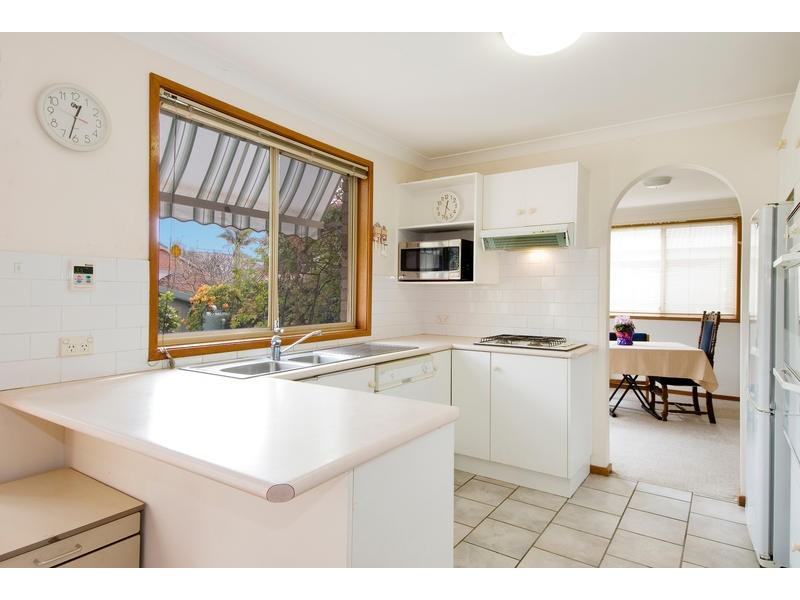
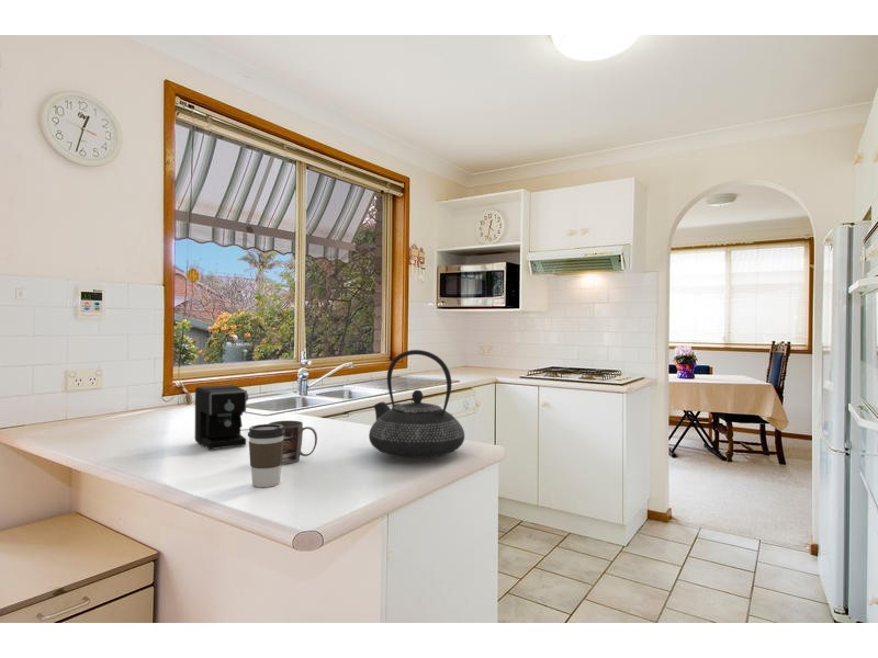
+ mug (292, 441)
+ coffee cup (266, 454)
+ coffee maker (245, 410)
+ teapot (413, 399)
